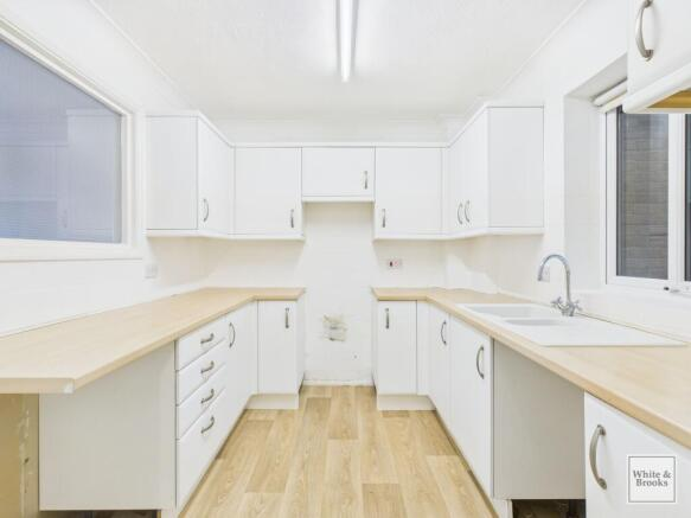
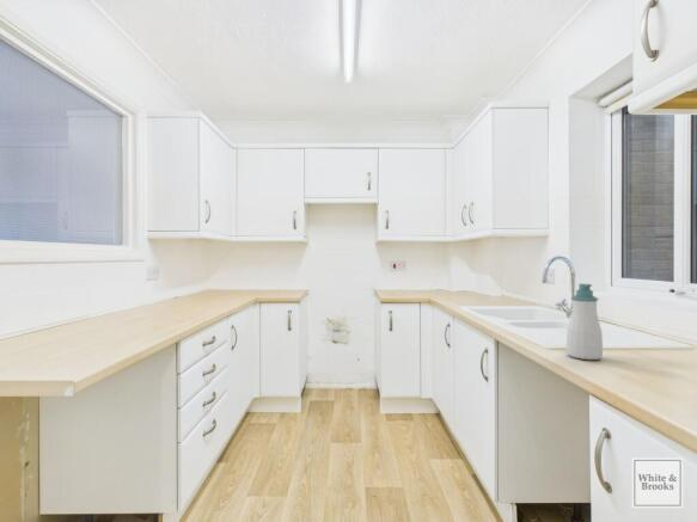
+ soap bottle (583, 320)
